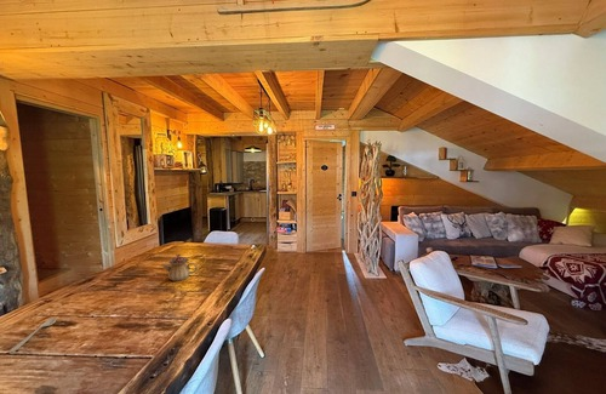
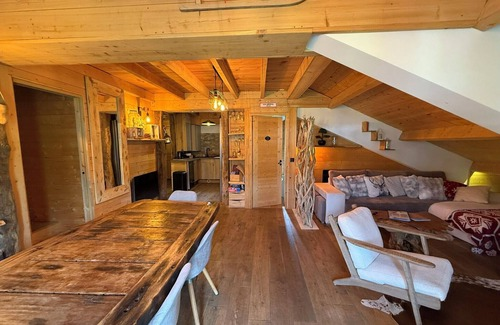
- teapot (179, 265)
- spoon (34, 332)
